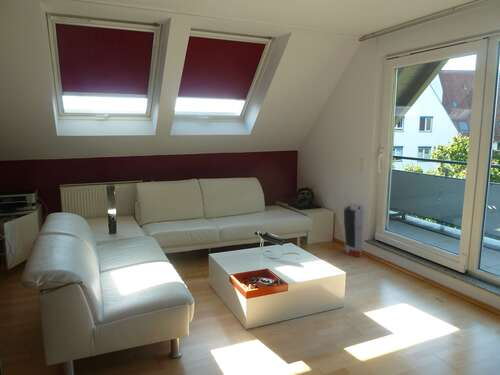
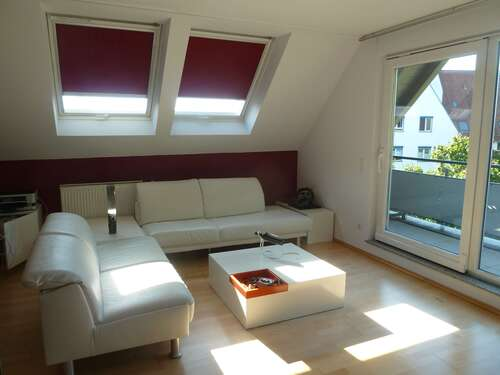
- air purifier (351, 228)
